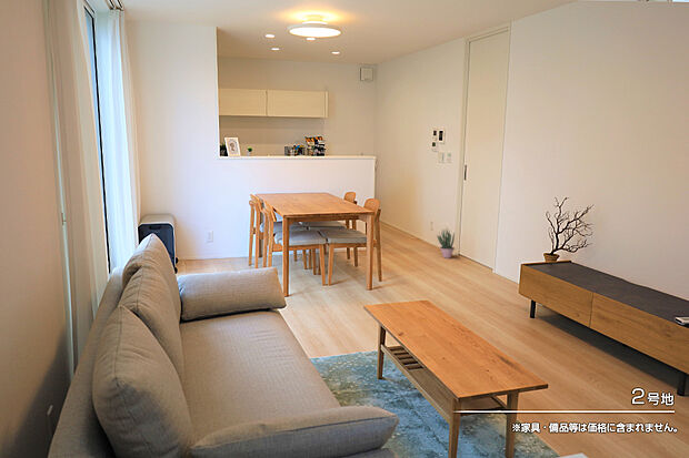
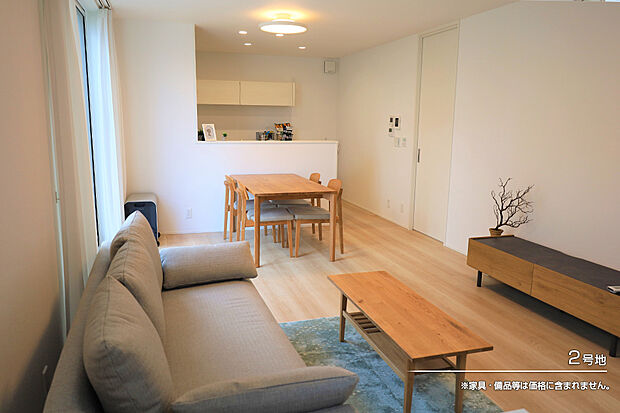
- potted plant (446, 243)
